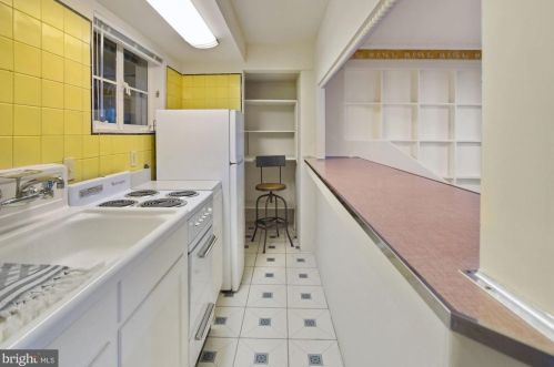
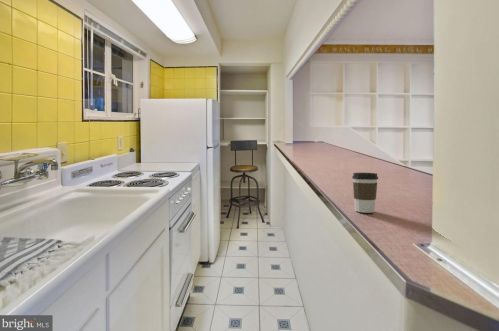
+ coffee cup (364, 192)
